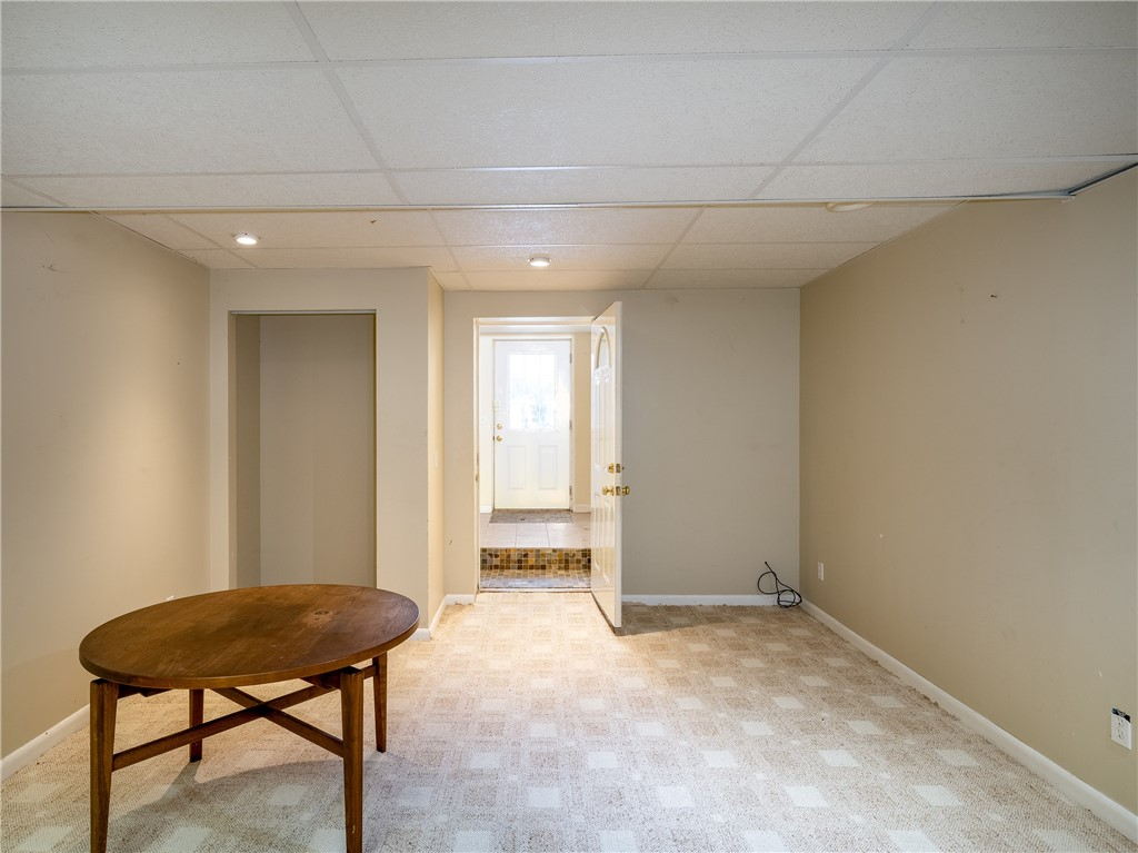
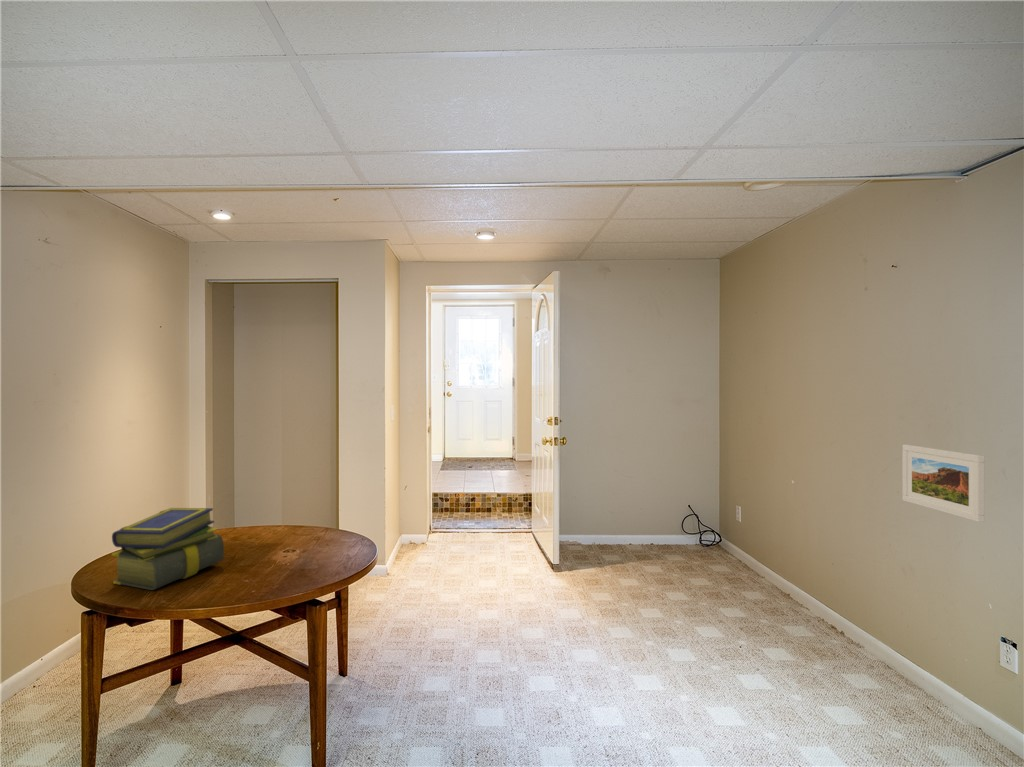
+ stack of books (169, 544)
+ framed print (939, 480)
